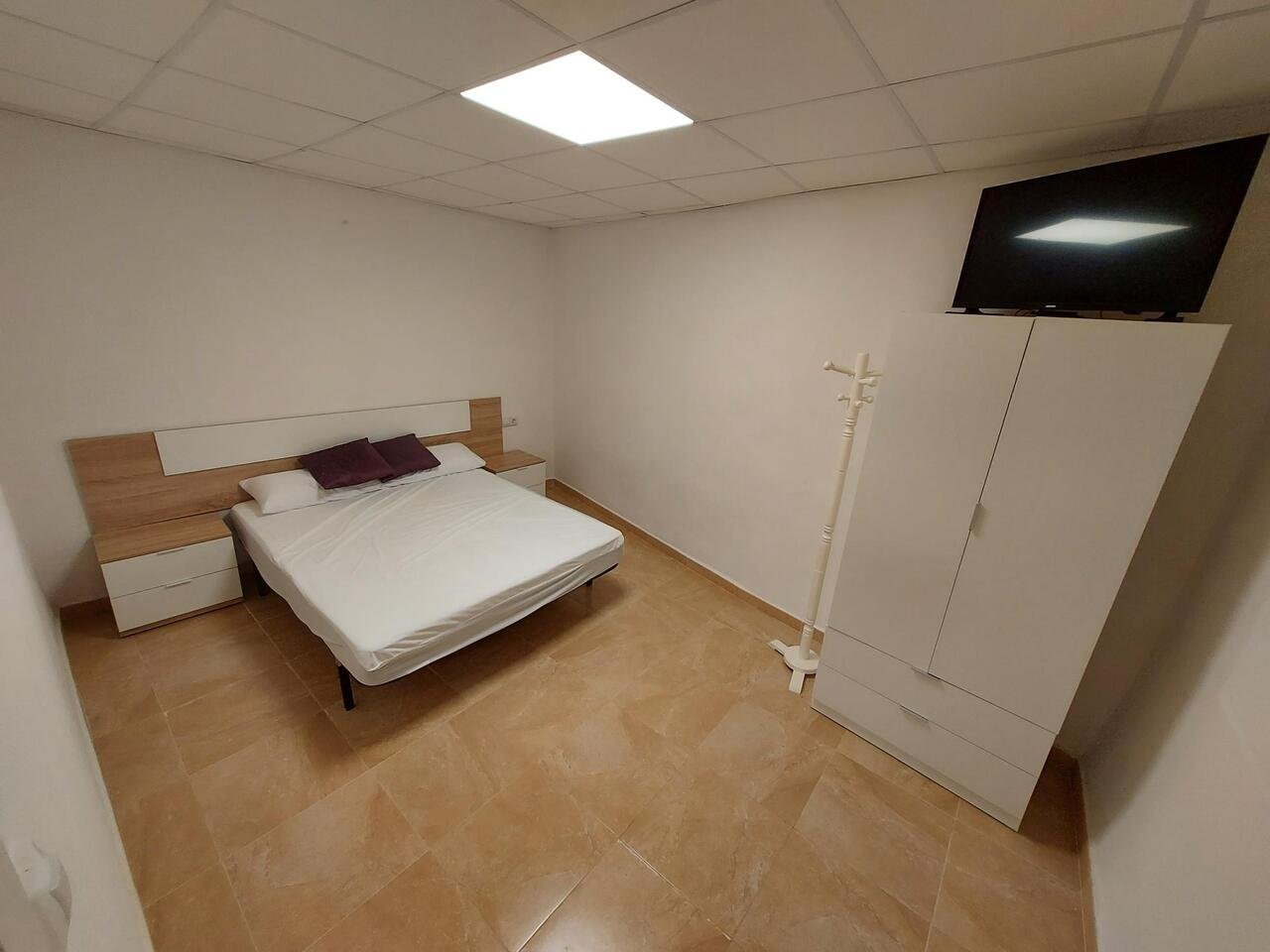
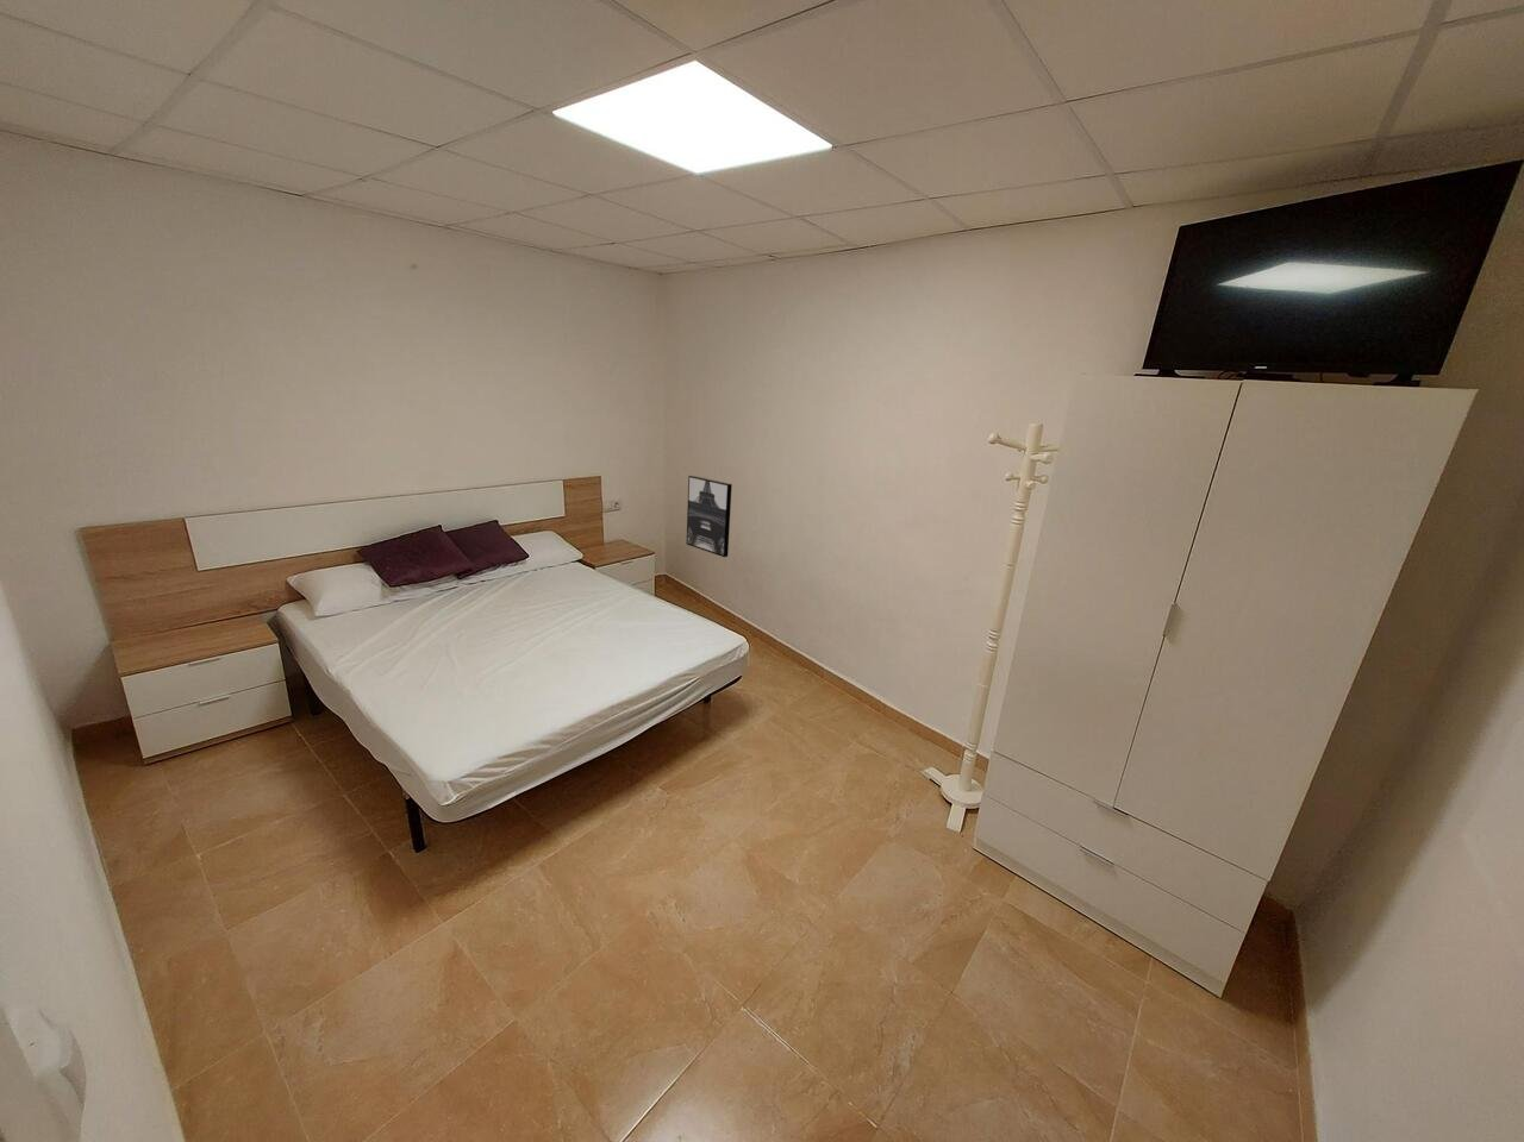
+ wall art (707, 515)
